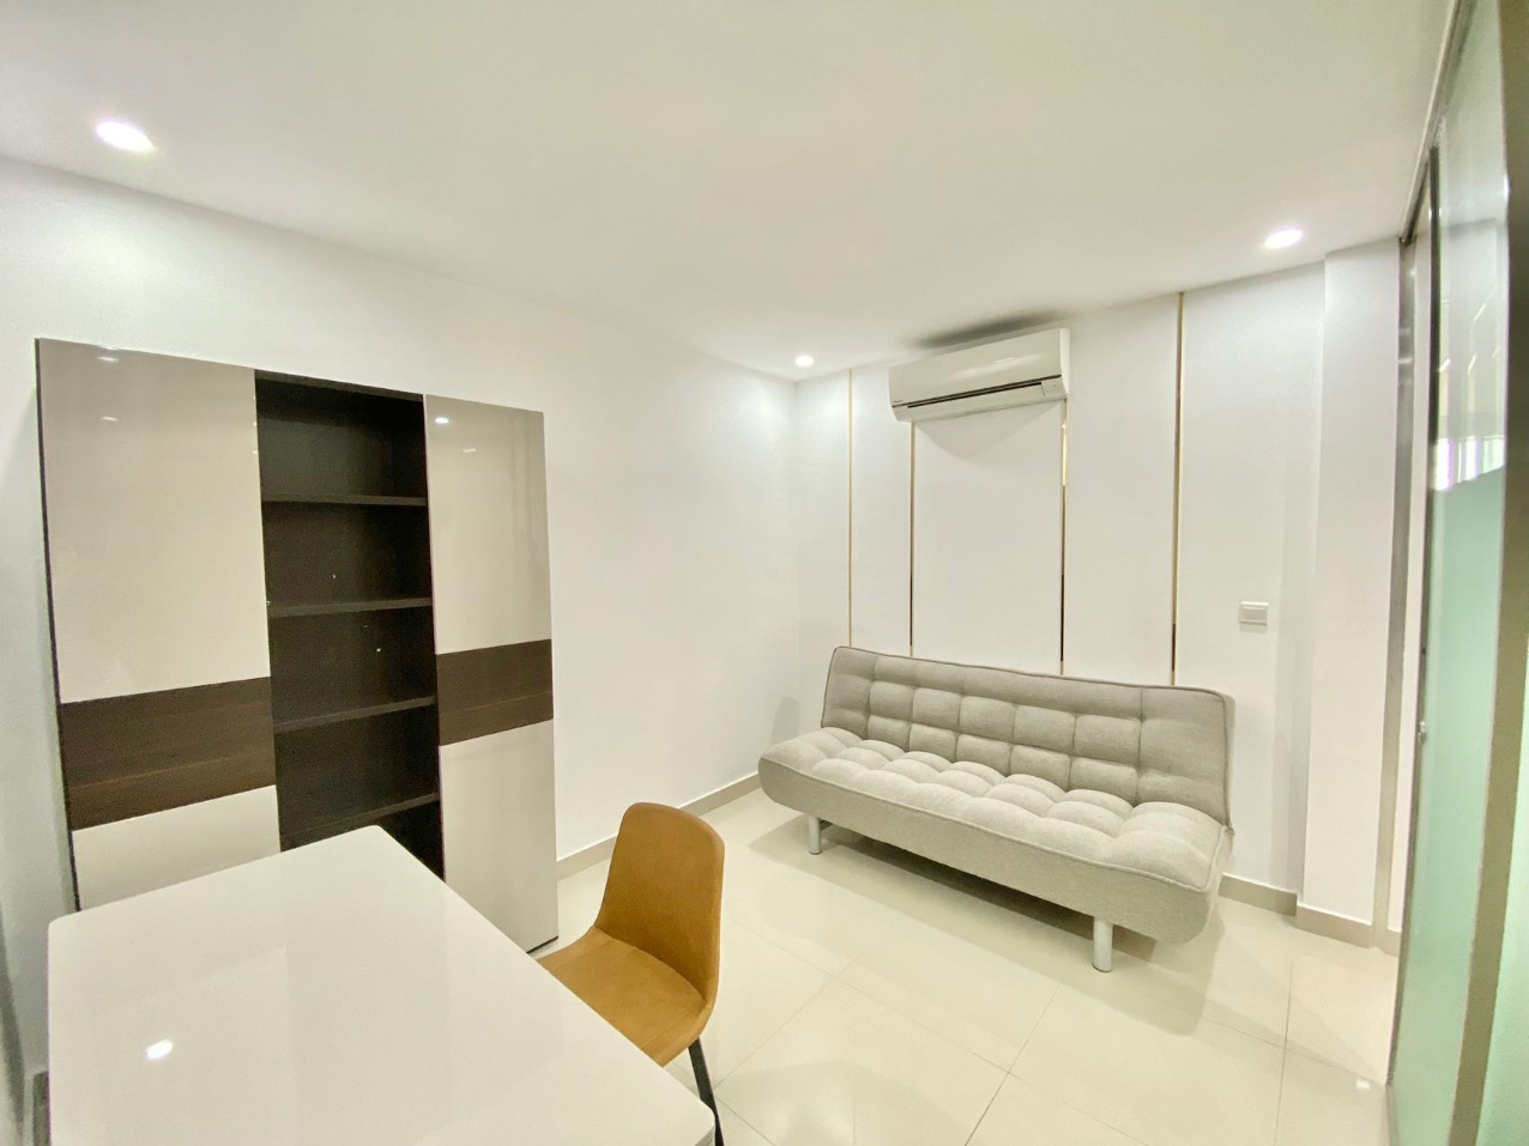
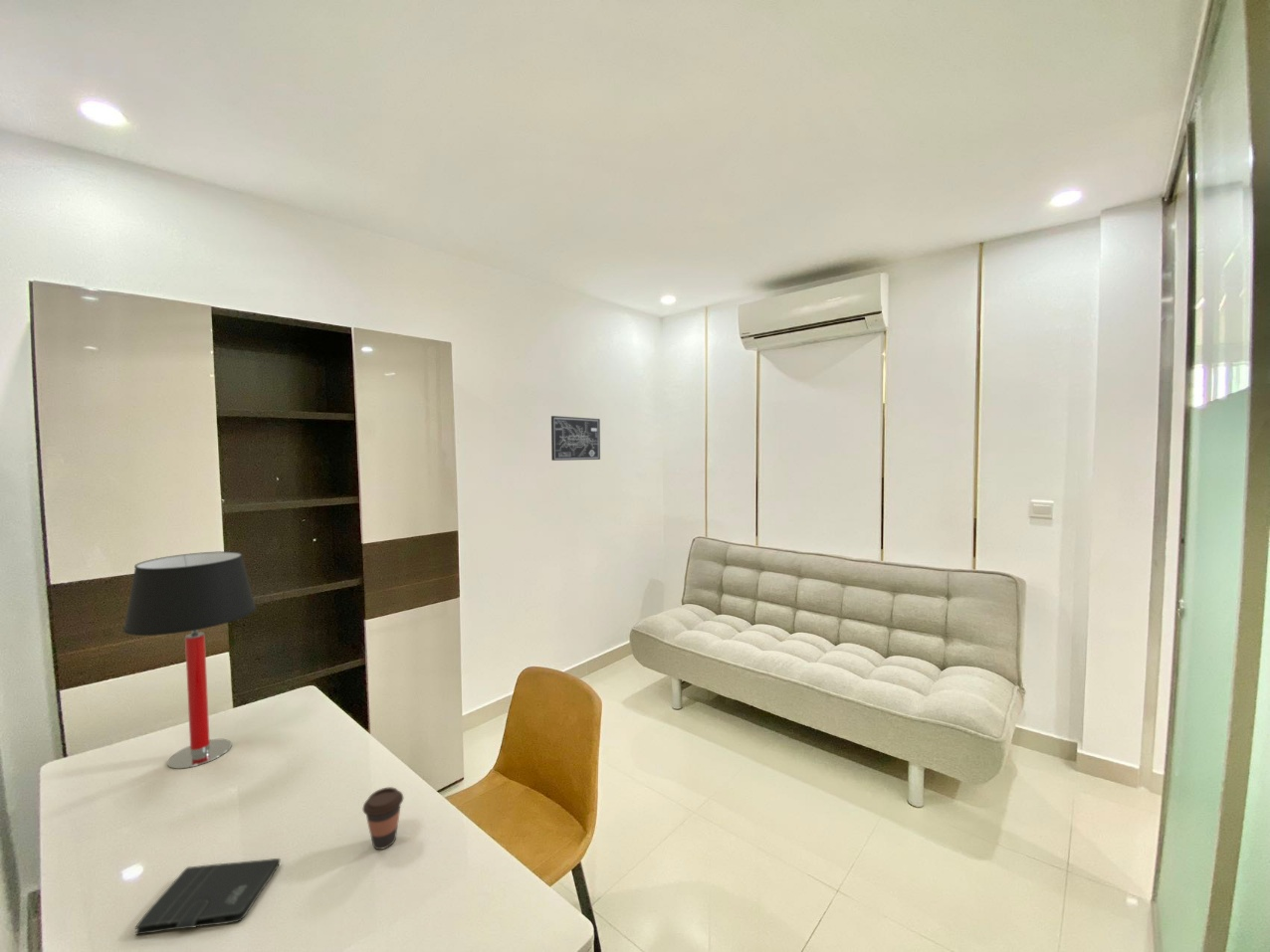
+ checkbook (213, 890)
+ table lamp (195, 657)
+ coffee cup (383, 819)
+ wall art (576, 439)
